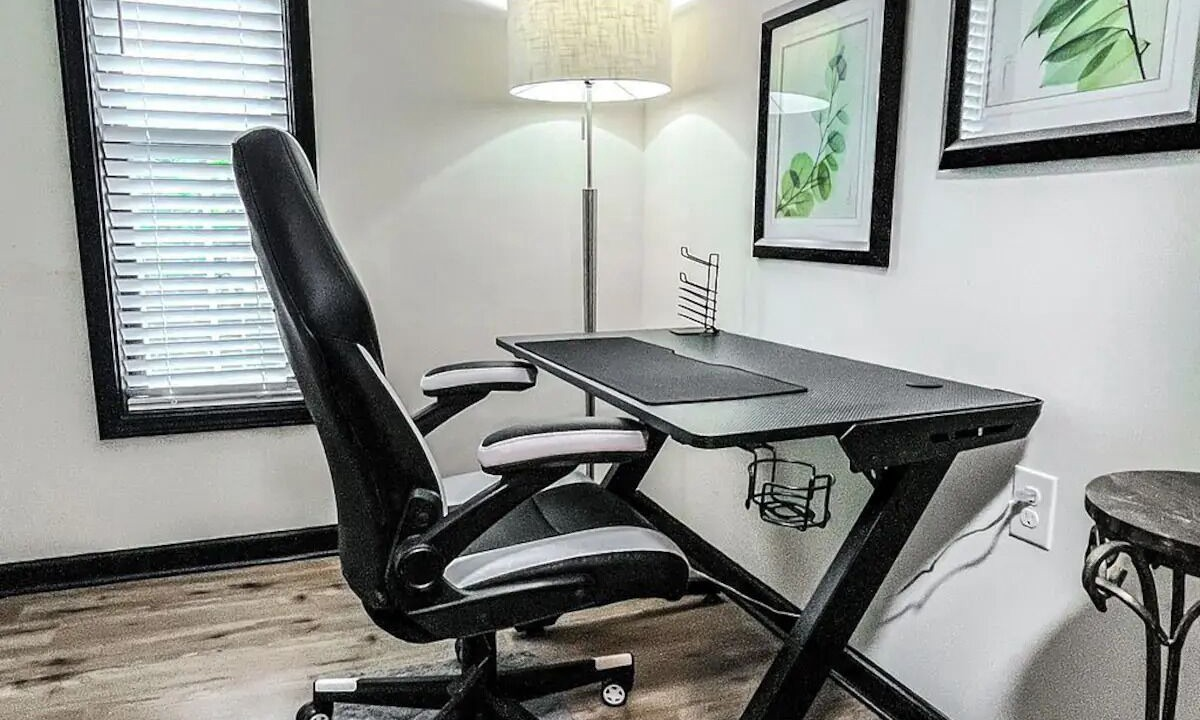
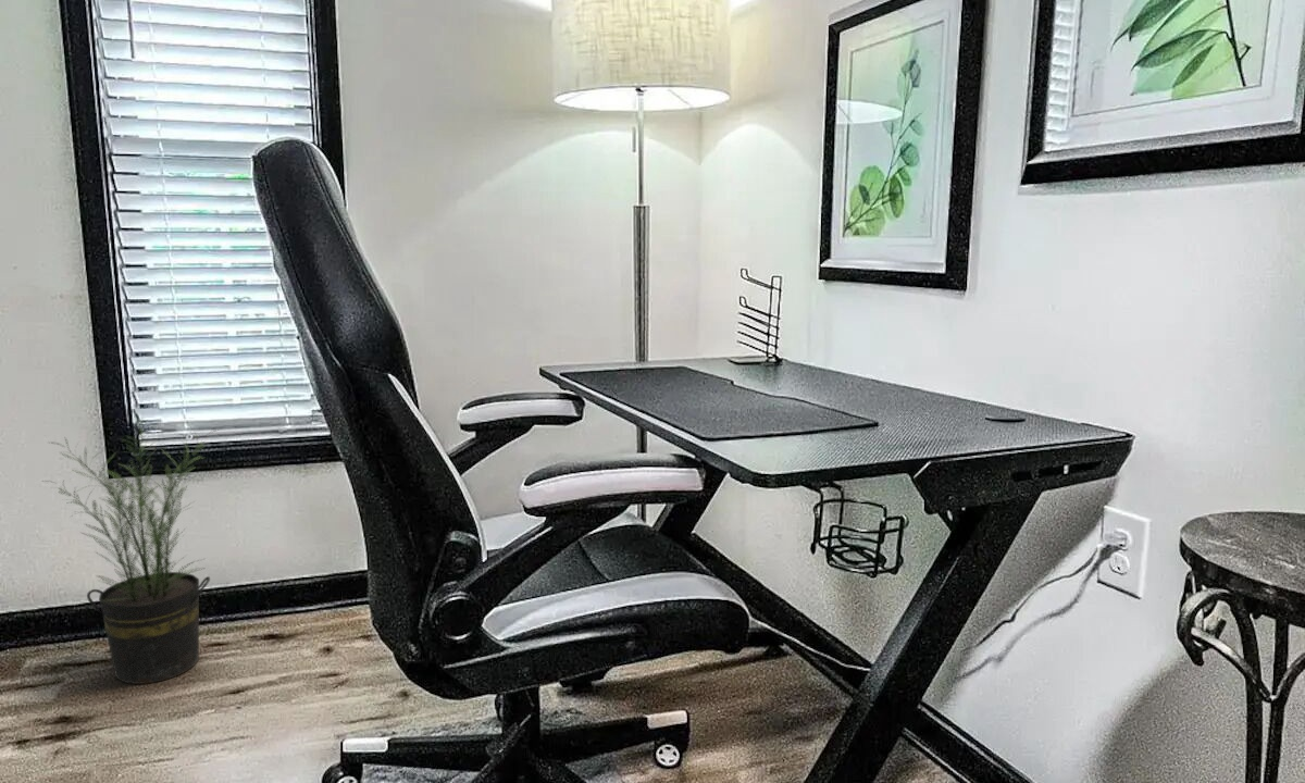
+ potted plant (142, 547)
